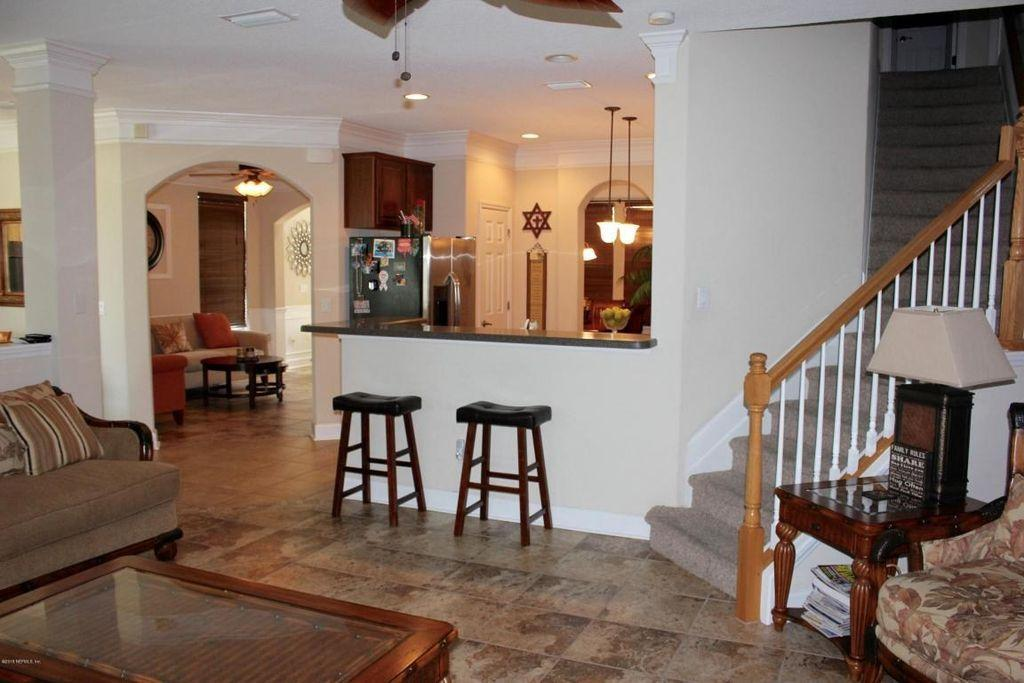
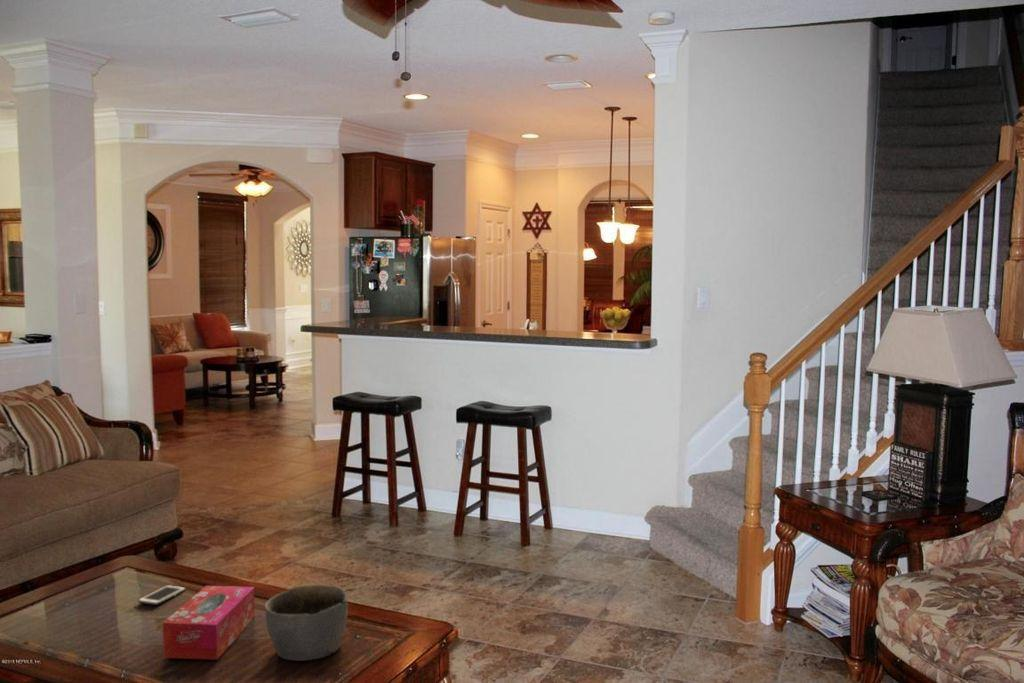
+ tissue box (211, 620)
+ cell phone (162, 594)
+ bowl (307, 623)
